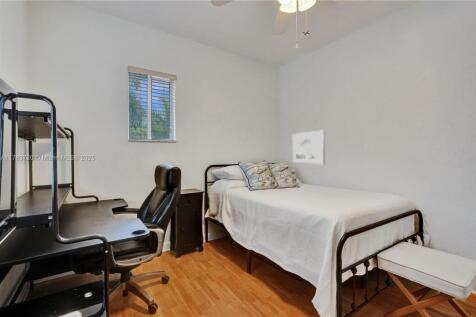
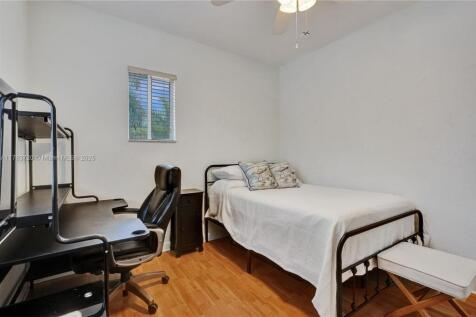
- wall art (306, 148)
